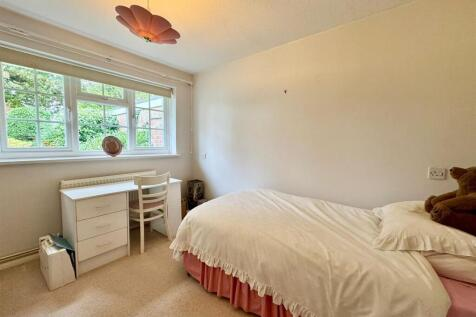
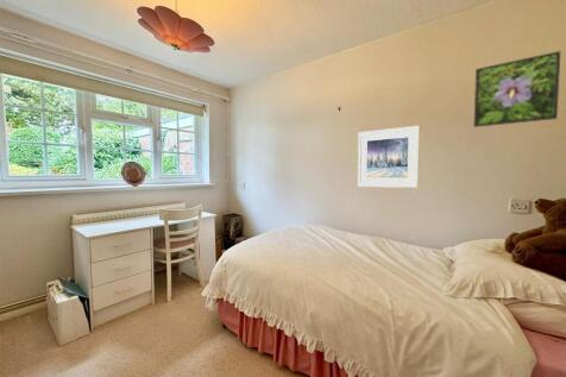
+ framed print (386, 158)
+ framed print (512, 92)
